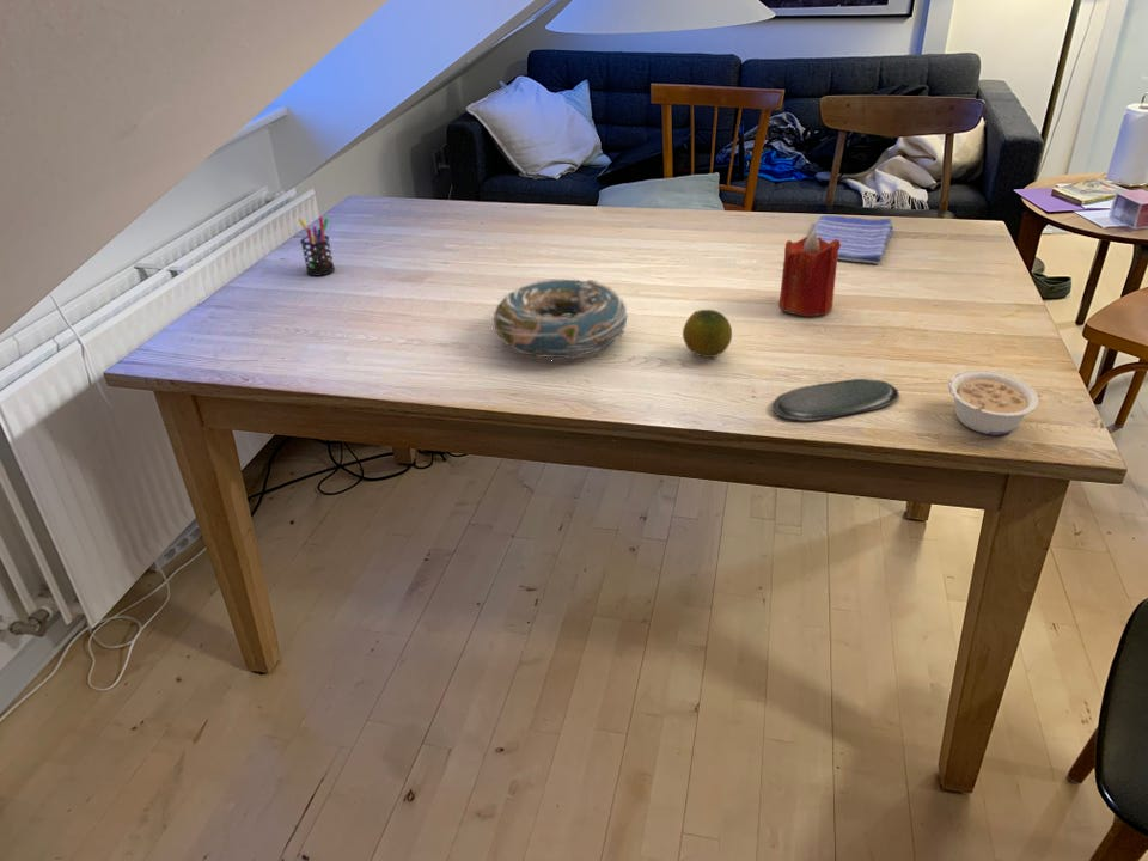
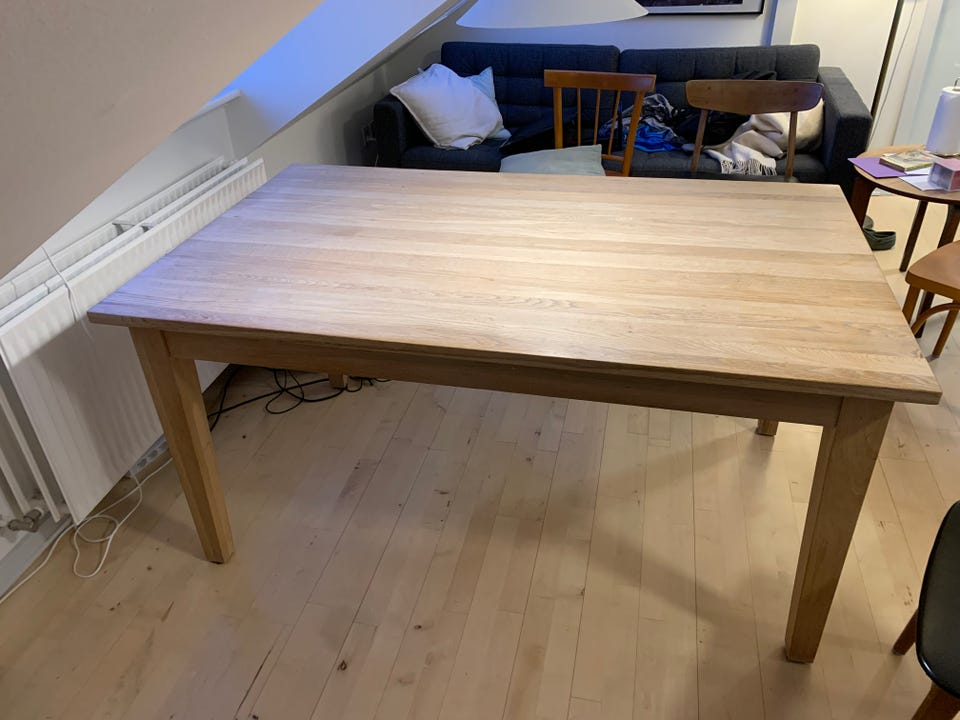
- decorative bowl (560, 317)
- candle (810, 269)
- legume (990, 404)
- dish towel (848, 236)
- oval tray (835, 398)
- fruit (707, 332)
- pen holder (318, 243)
